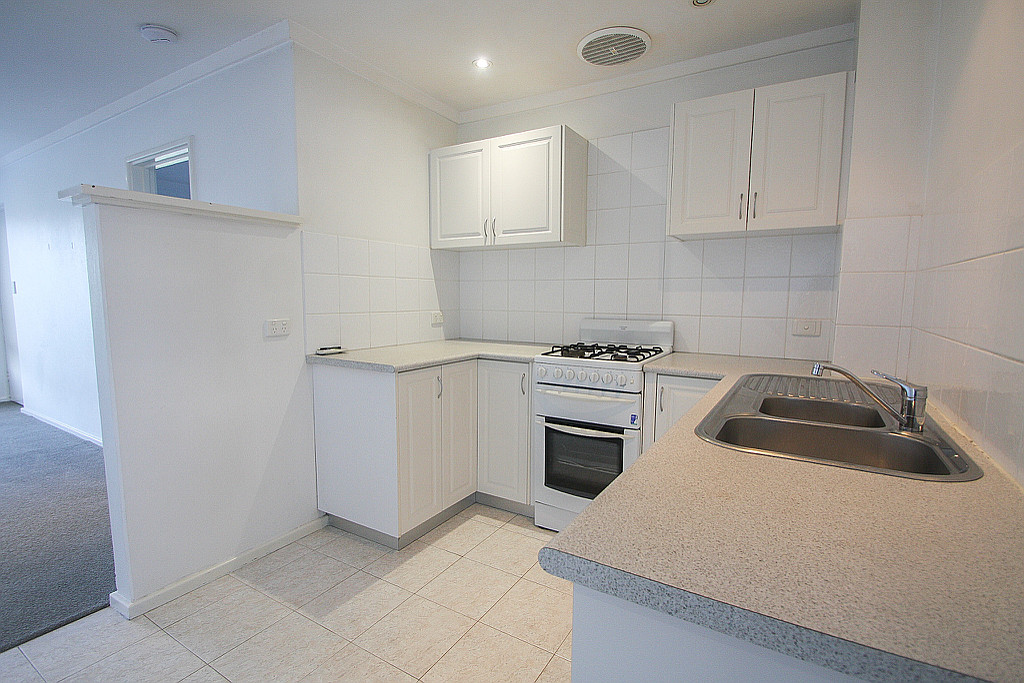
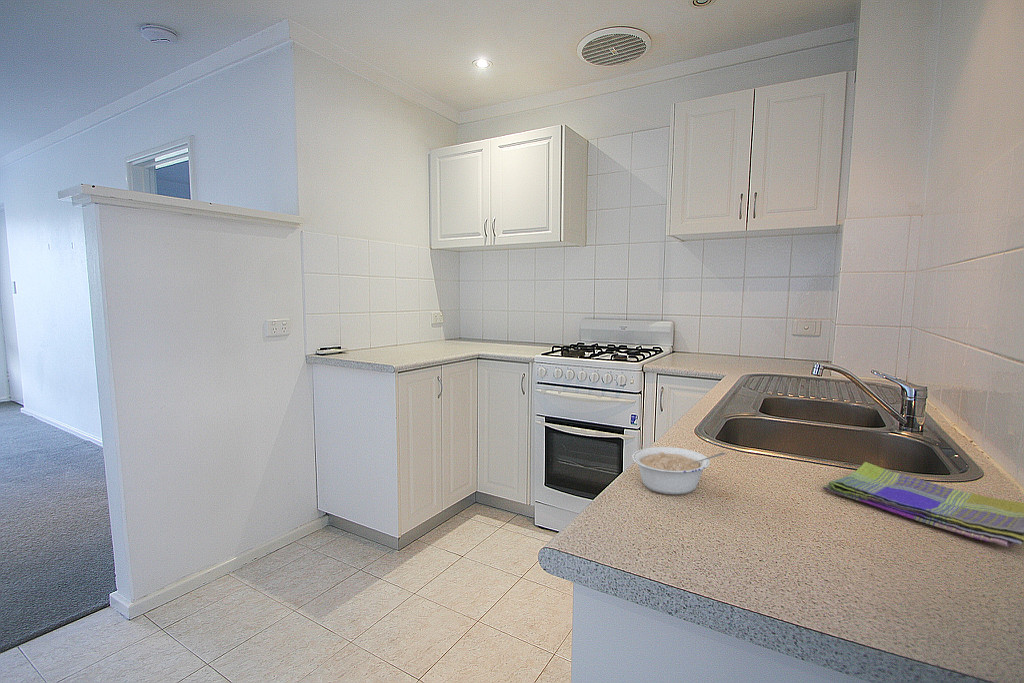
+ legume (672, 468)
+ dish towel (930, 498)
